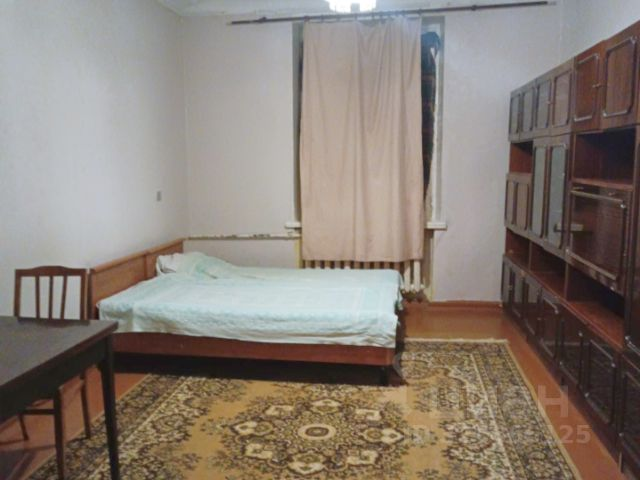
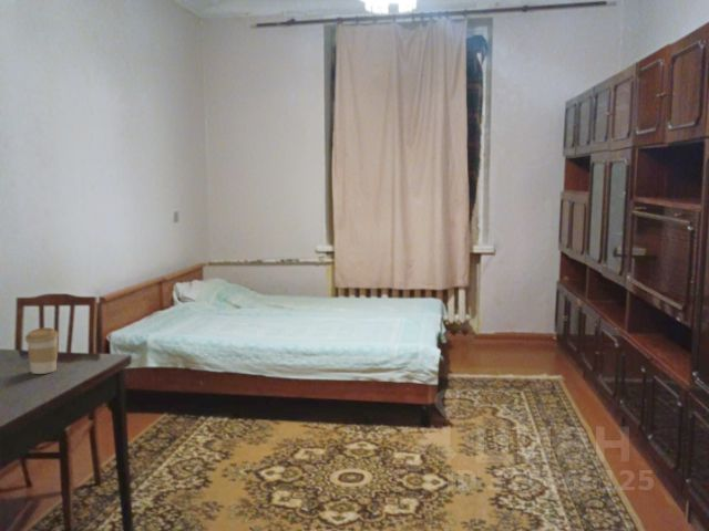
+ coffee cup (42, 350)
